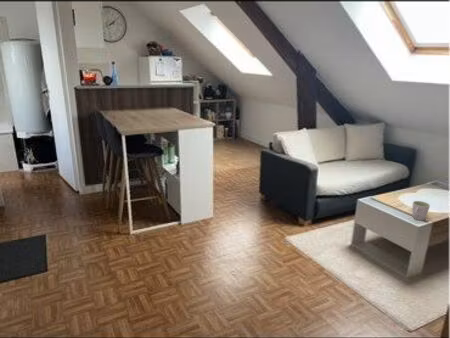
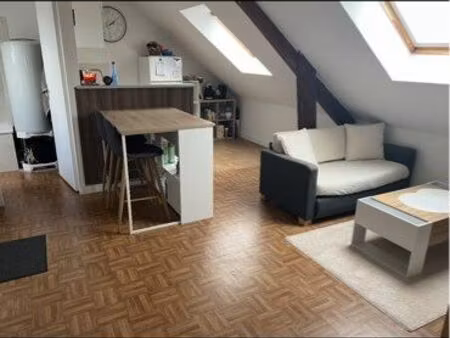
- mug (419, 211)
